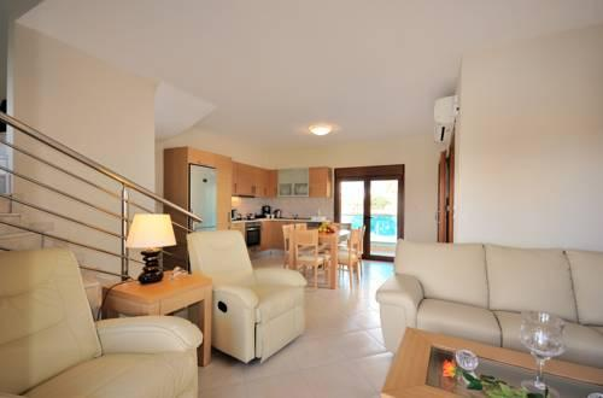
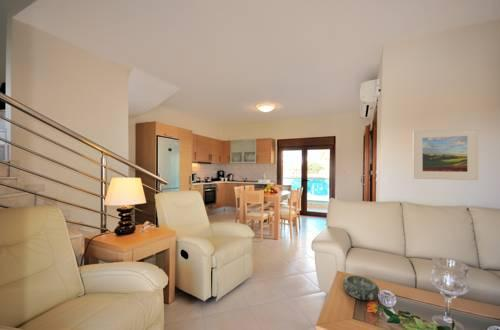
+ decorative bowl (360, 287)
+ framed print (443, 154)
